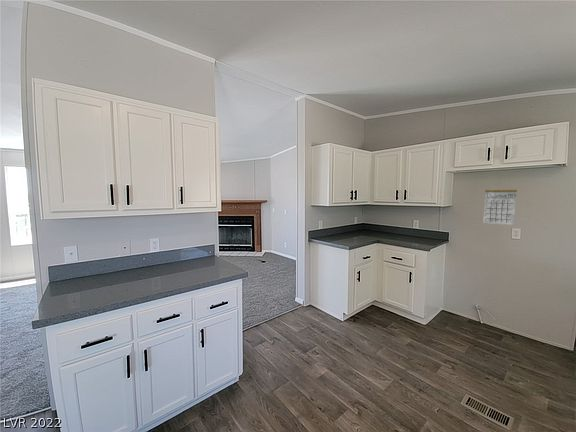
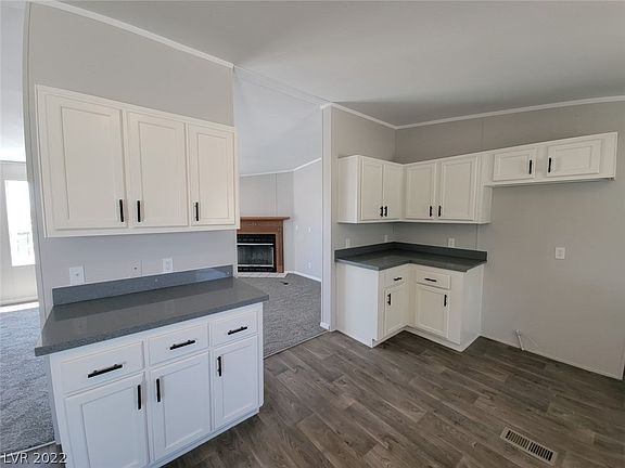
- calendar (499, 203)
